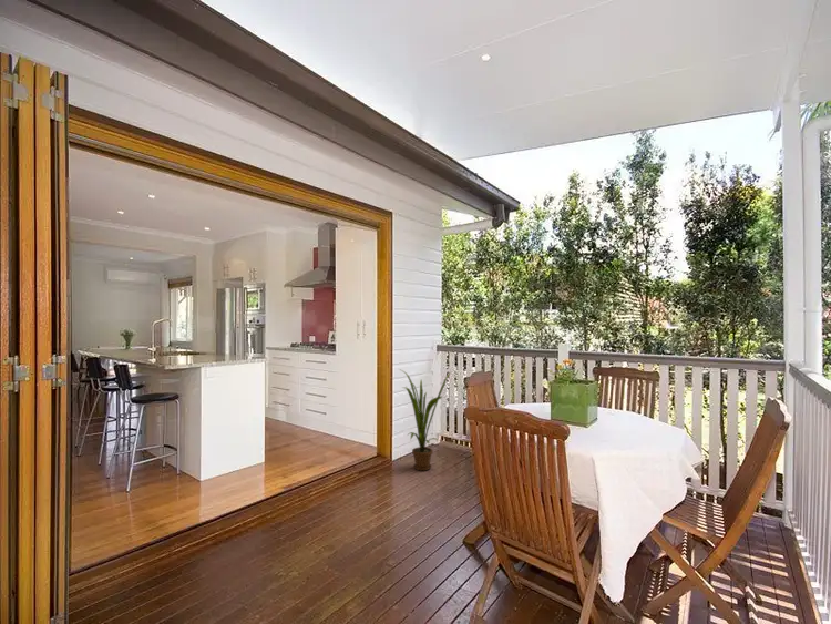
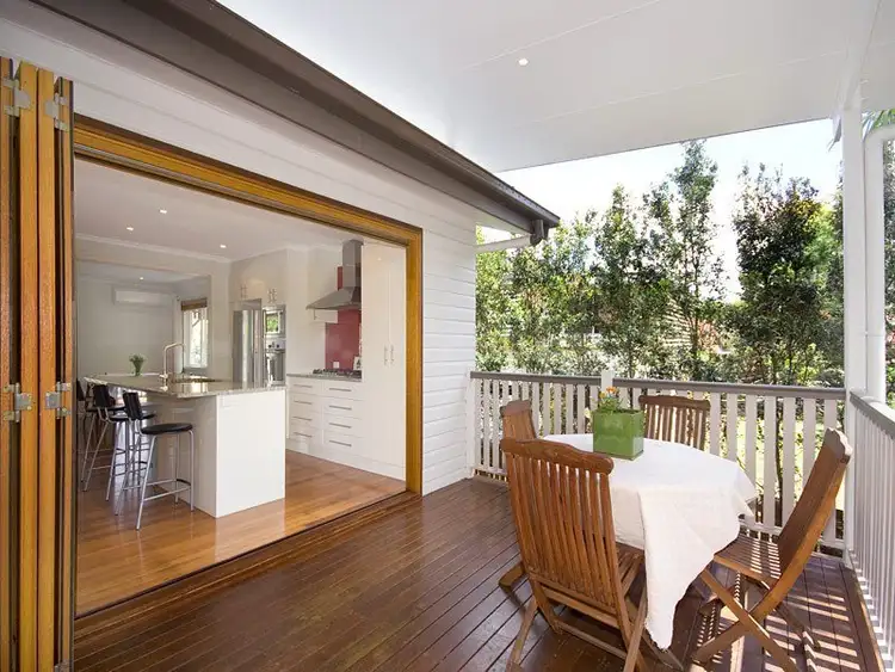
- house plant (417, 419)
